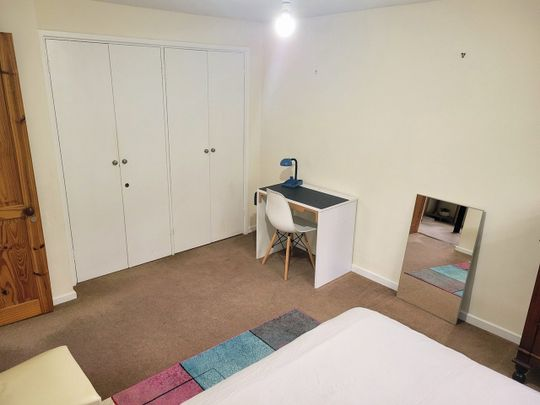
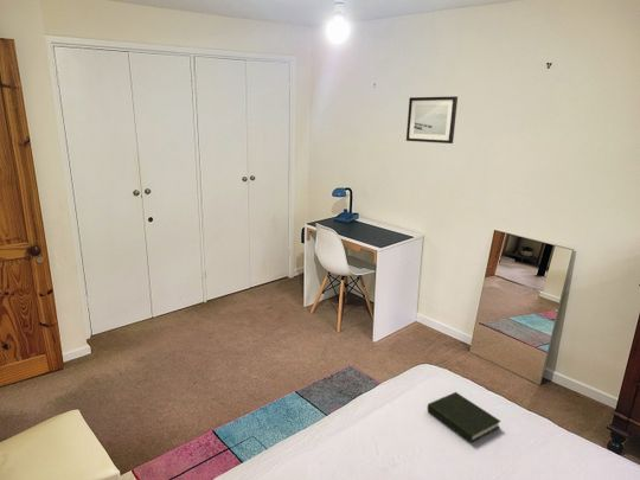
+ wall art (430, 120)
+ book (462, 415)
